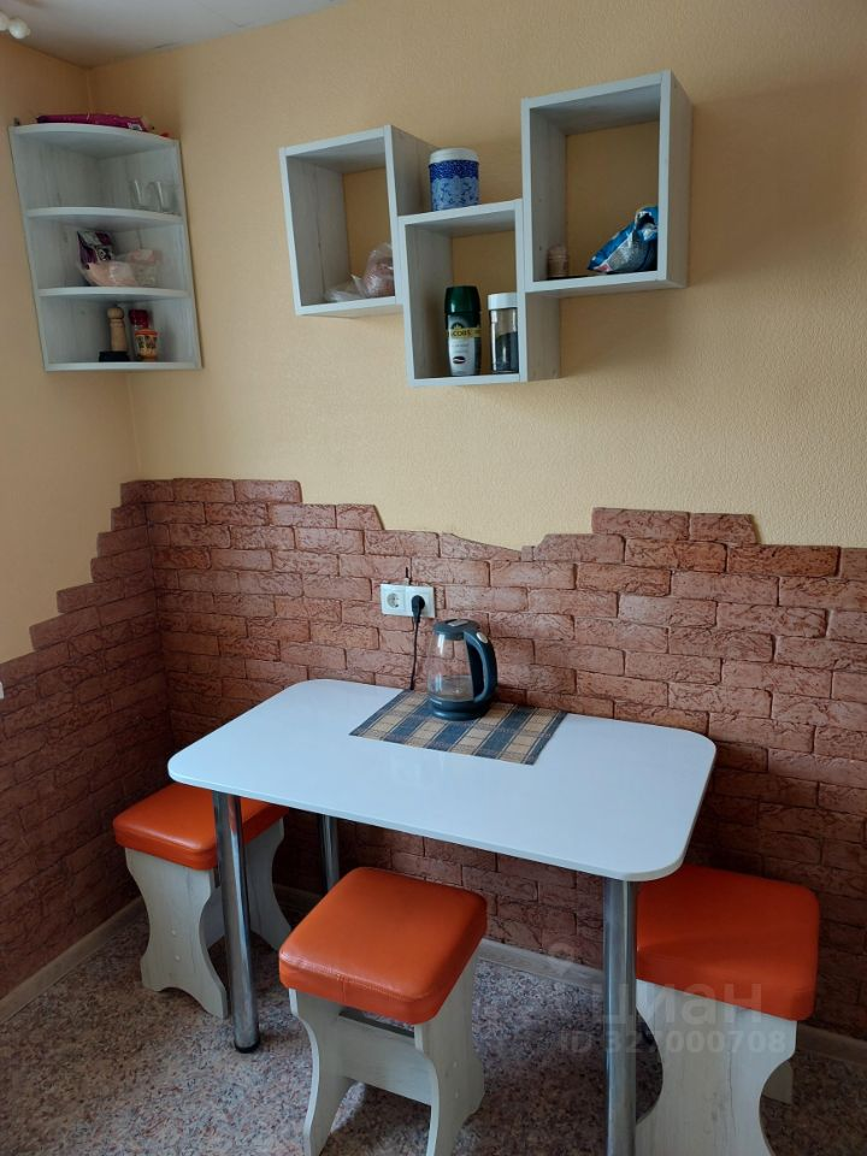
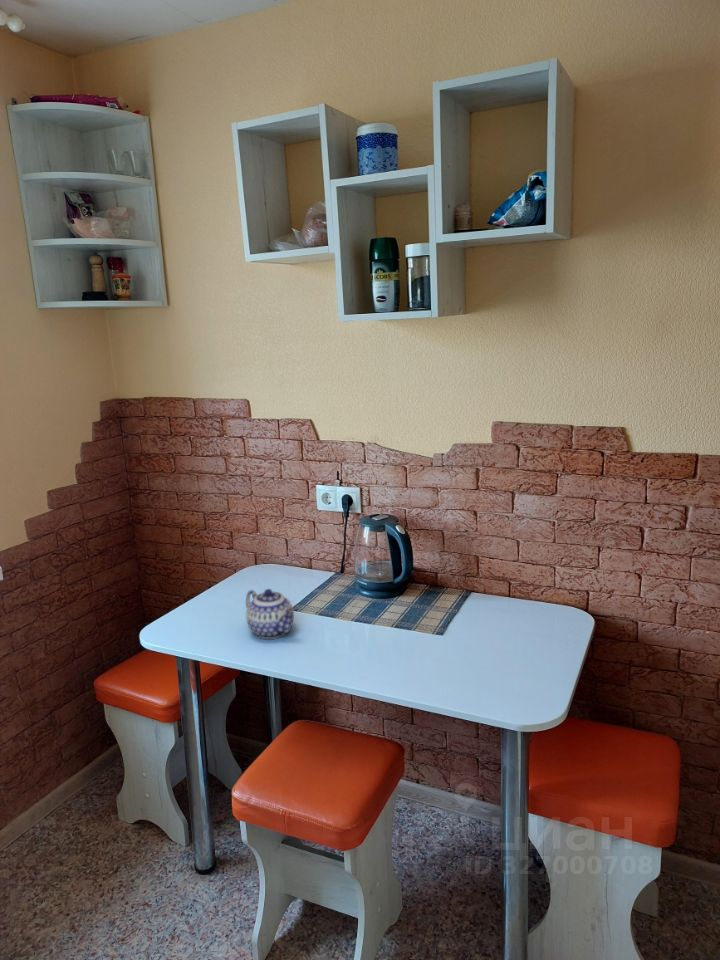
+ teapot (269, 610)
